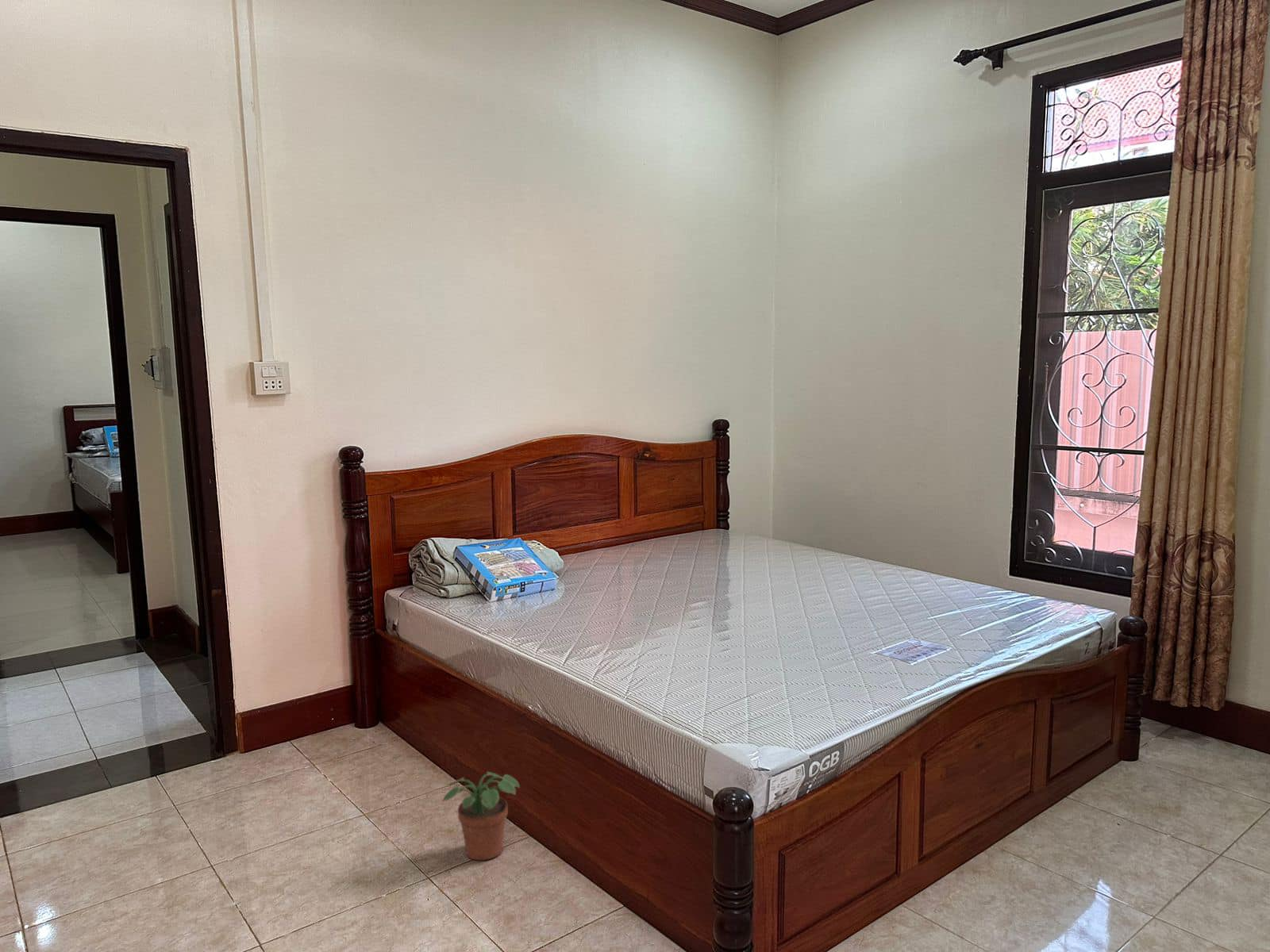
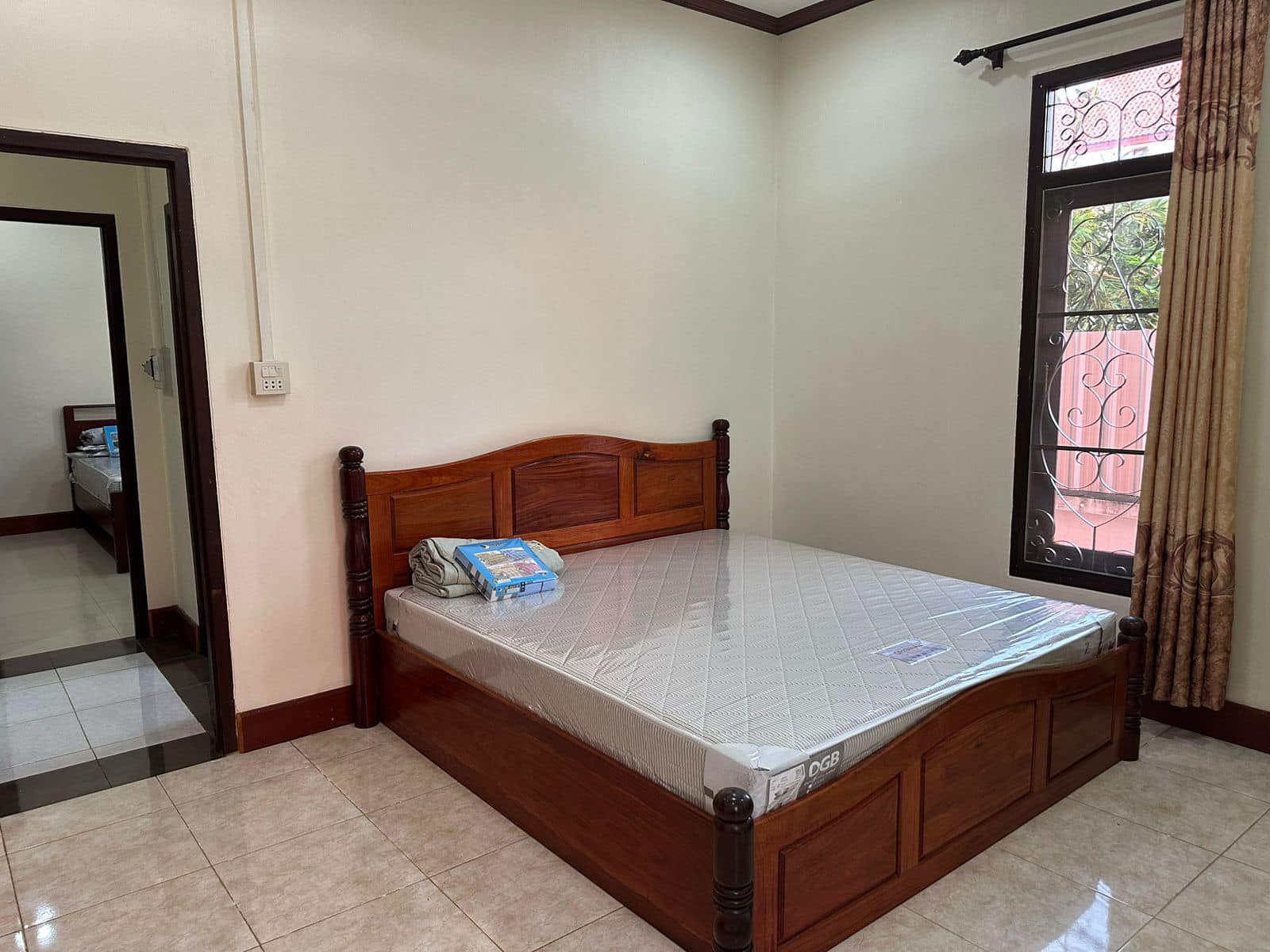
- potted plant (481, 816)
